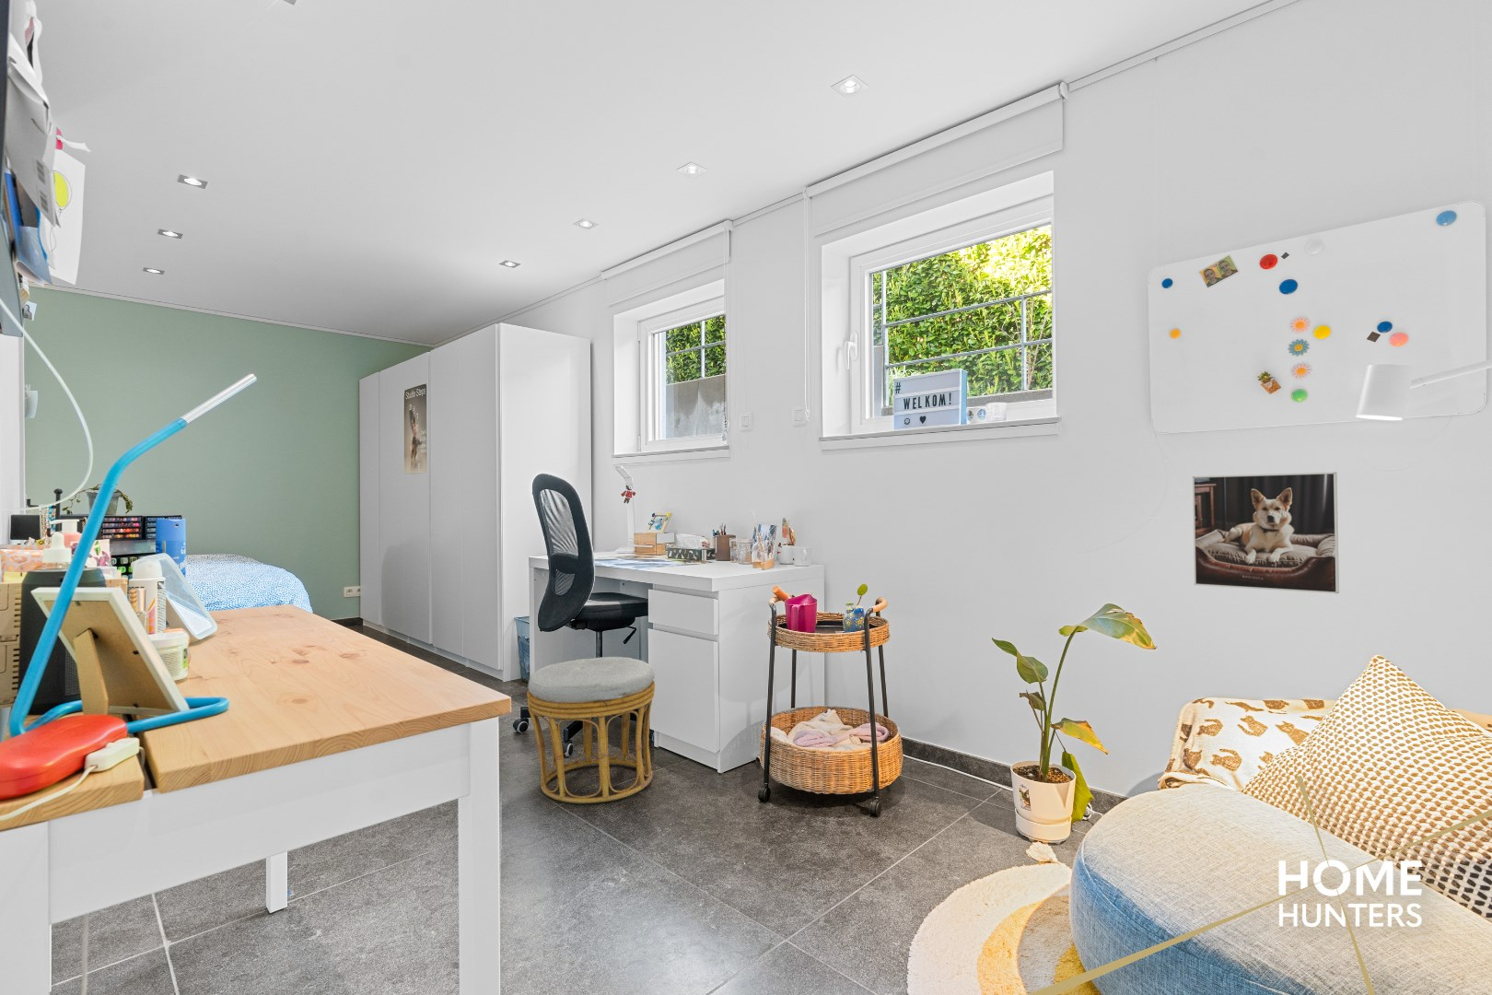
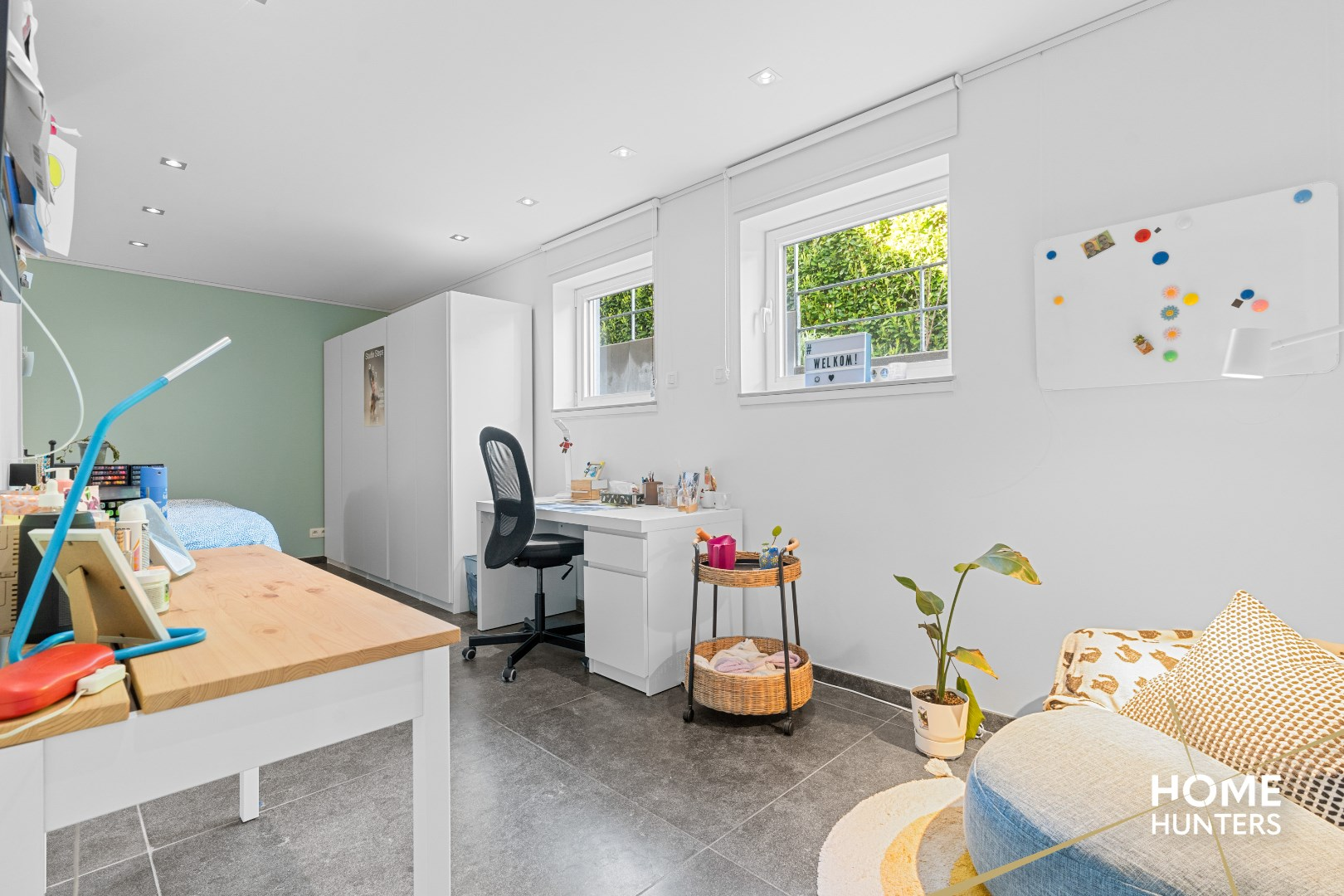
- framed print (1262, 531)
- ottoman (592, 724)
